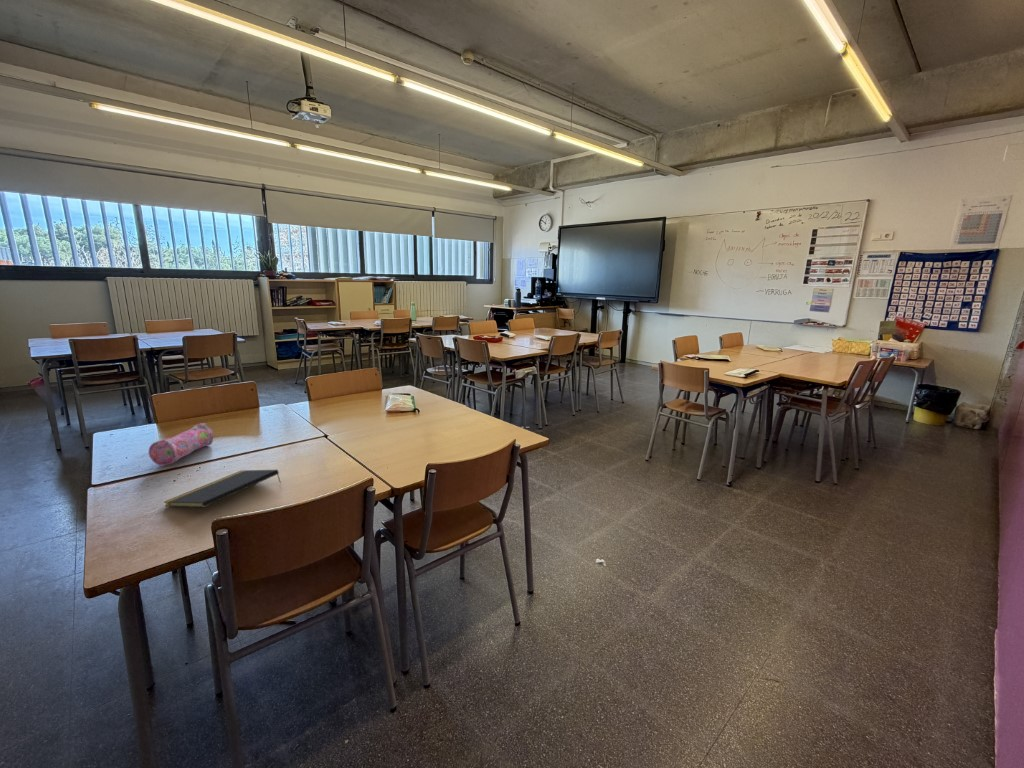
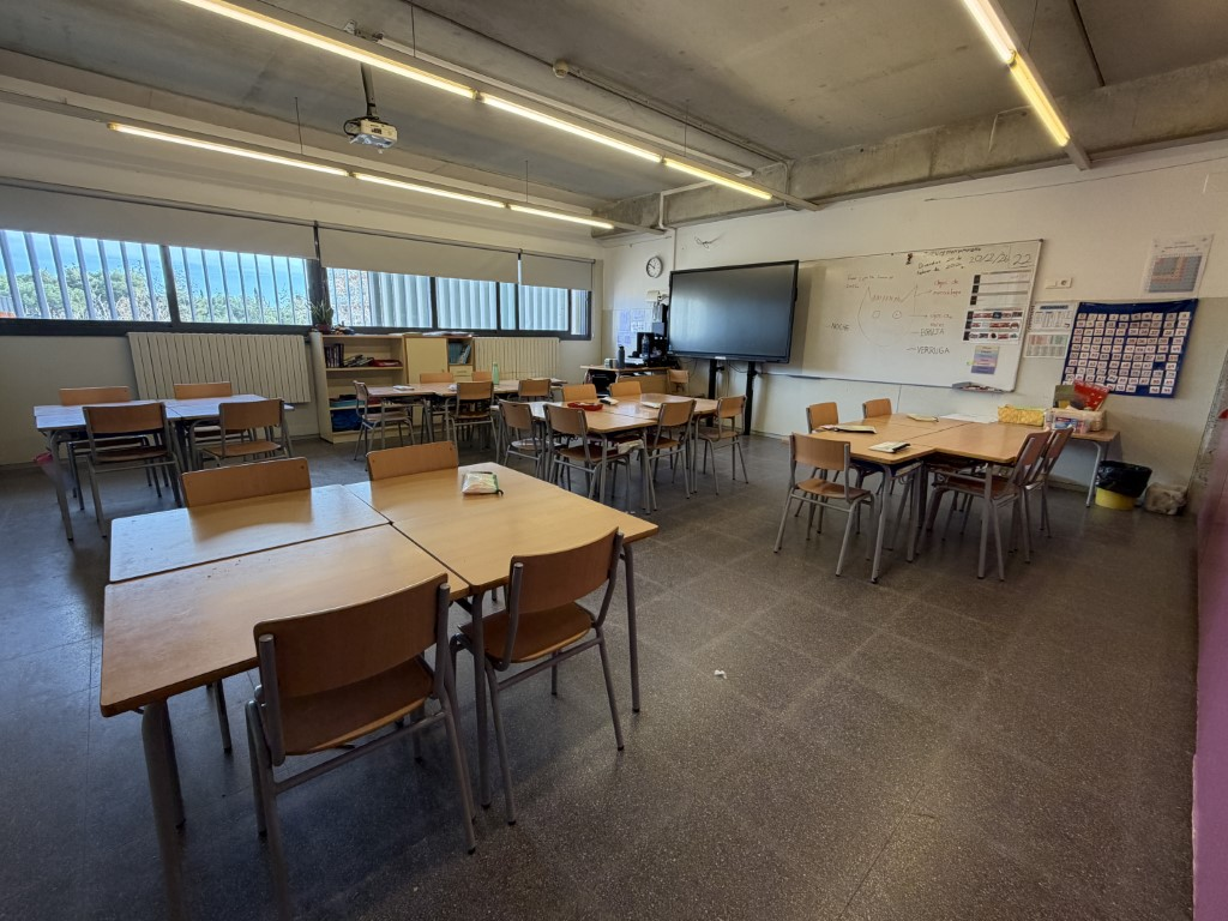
- notepad (224, 487)
- pencil case (183, 443)
